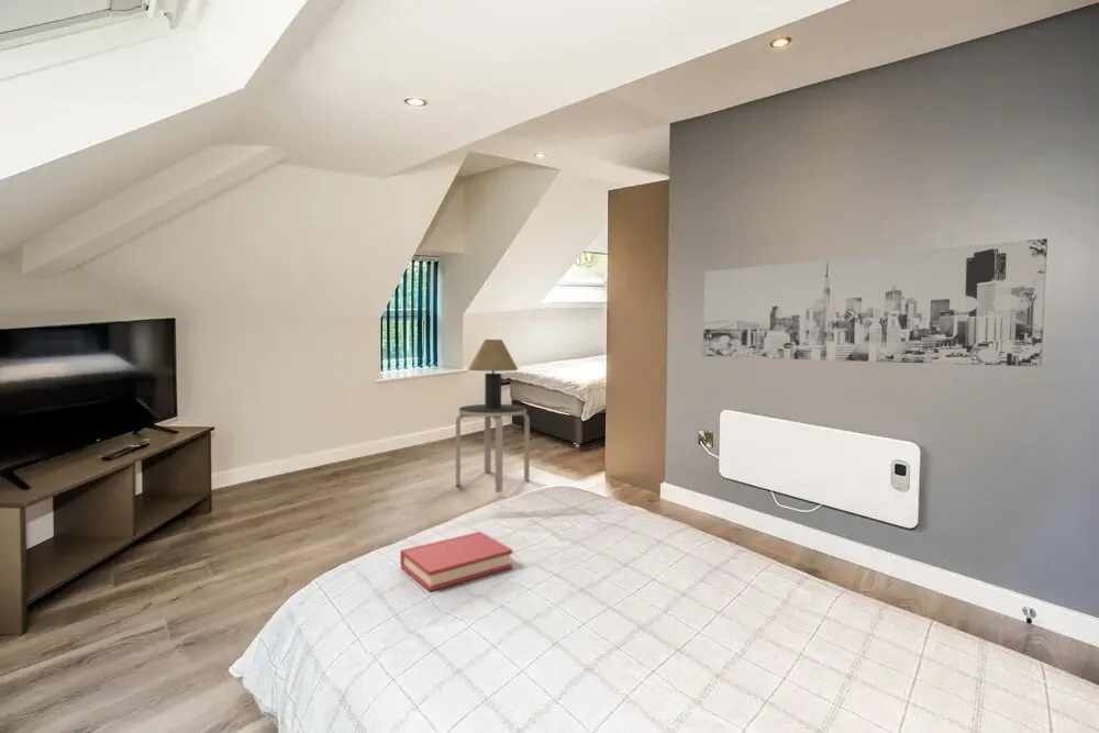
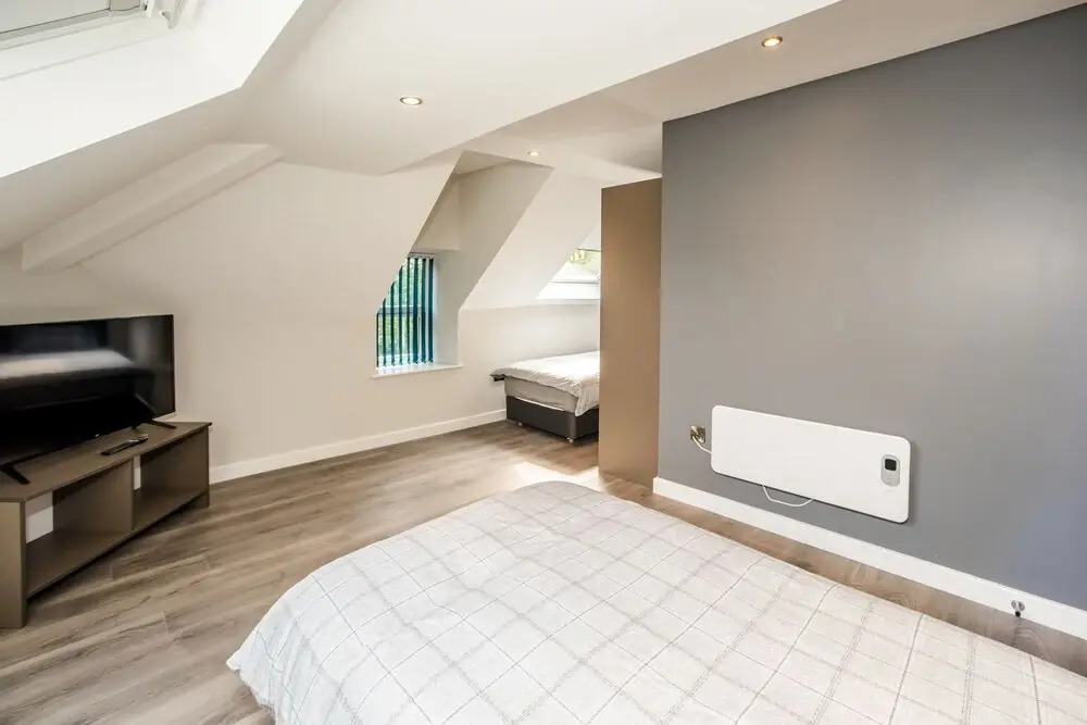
- wall art (841, 309)
- side table (490, 445)
- hardback book (456, 558)
- table lamp (492, 373)
